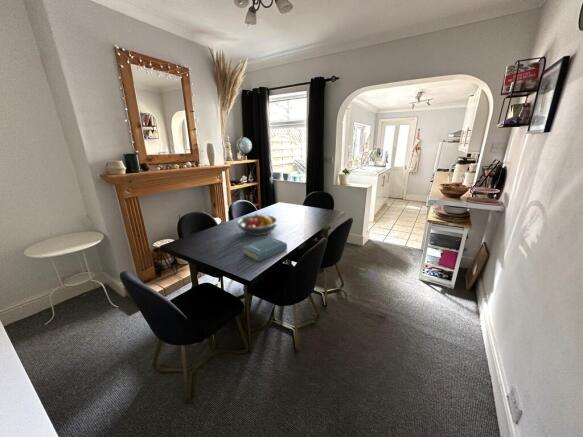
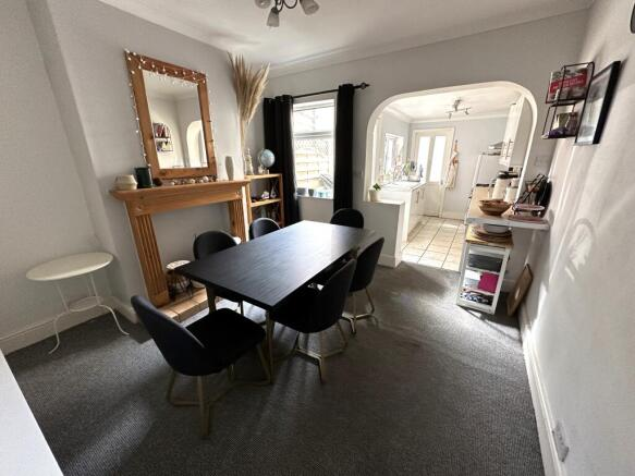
- fruit bowl (258, 225)
- hardback book (265, 248)
